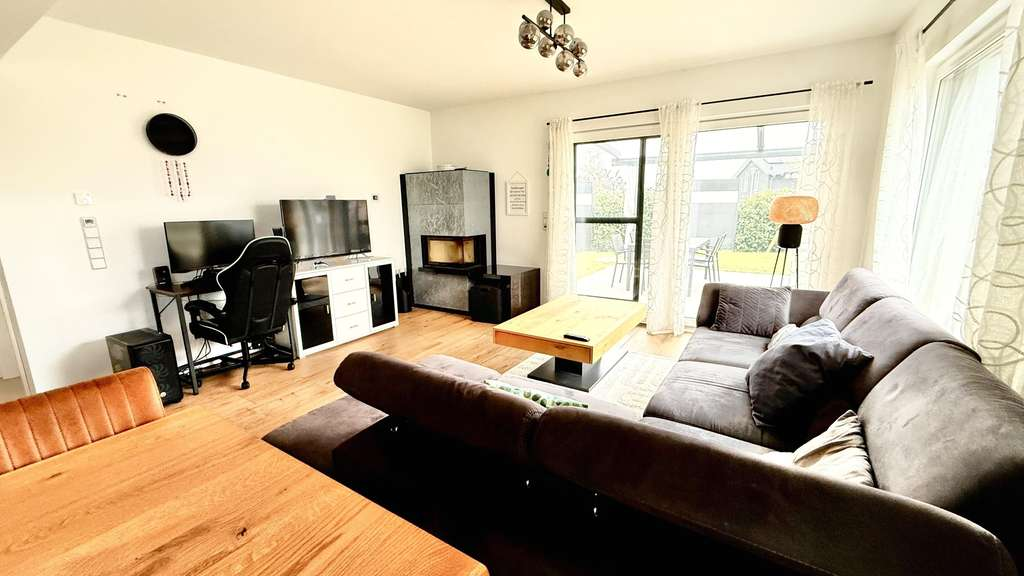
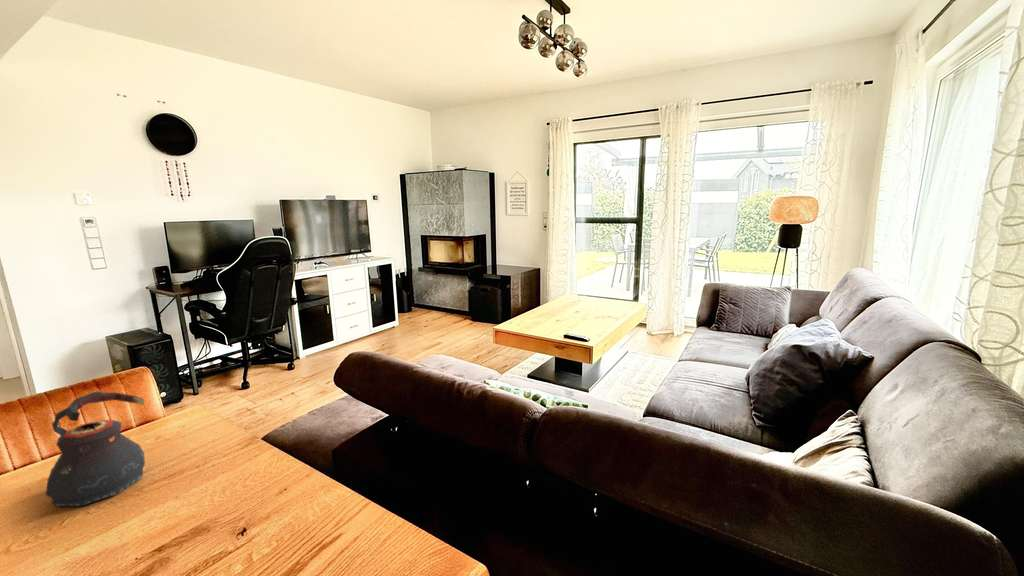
+ teapot (91, 441)
